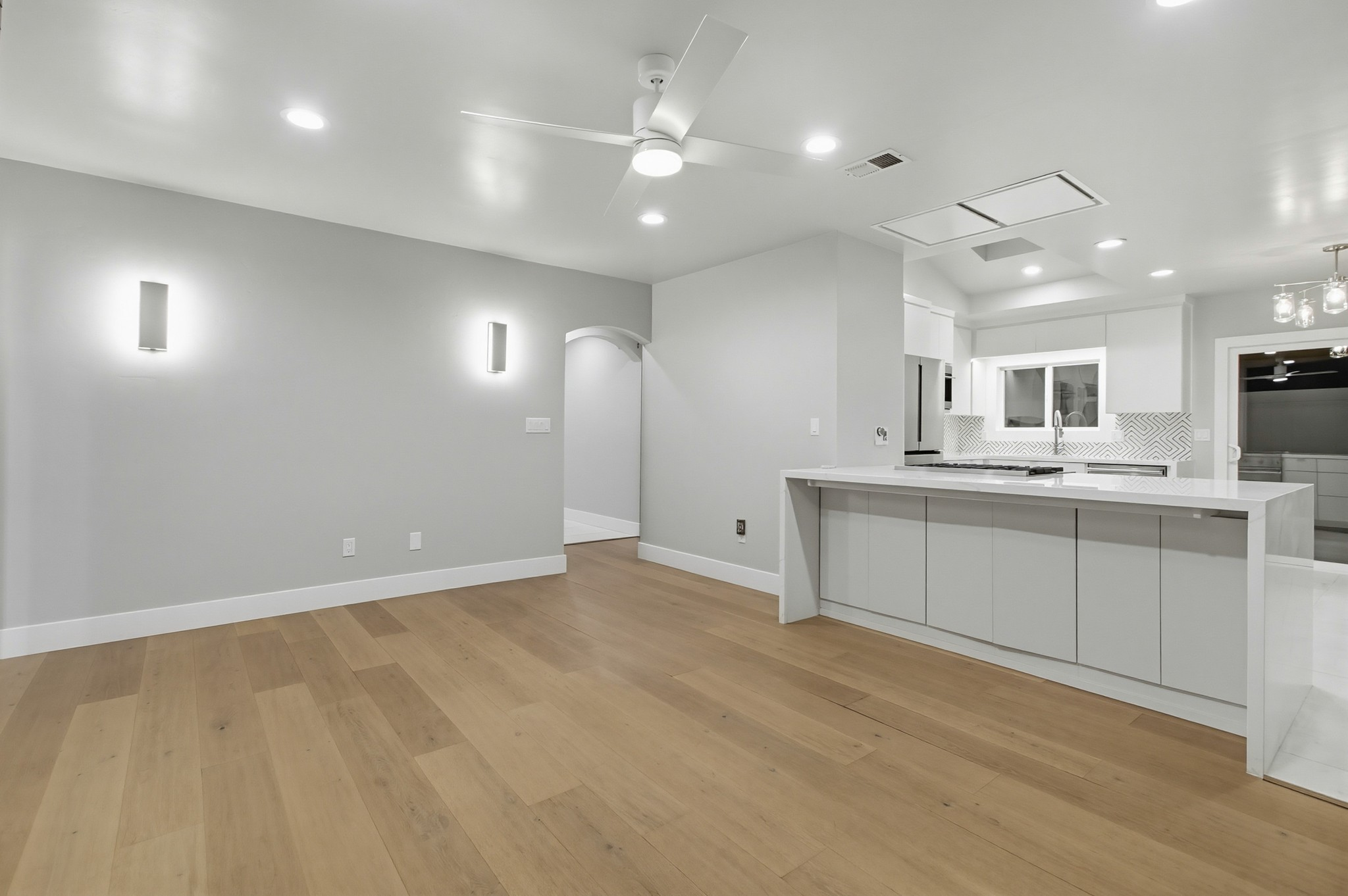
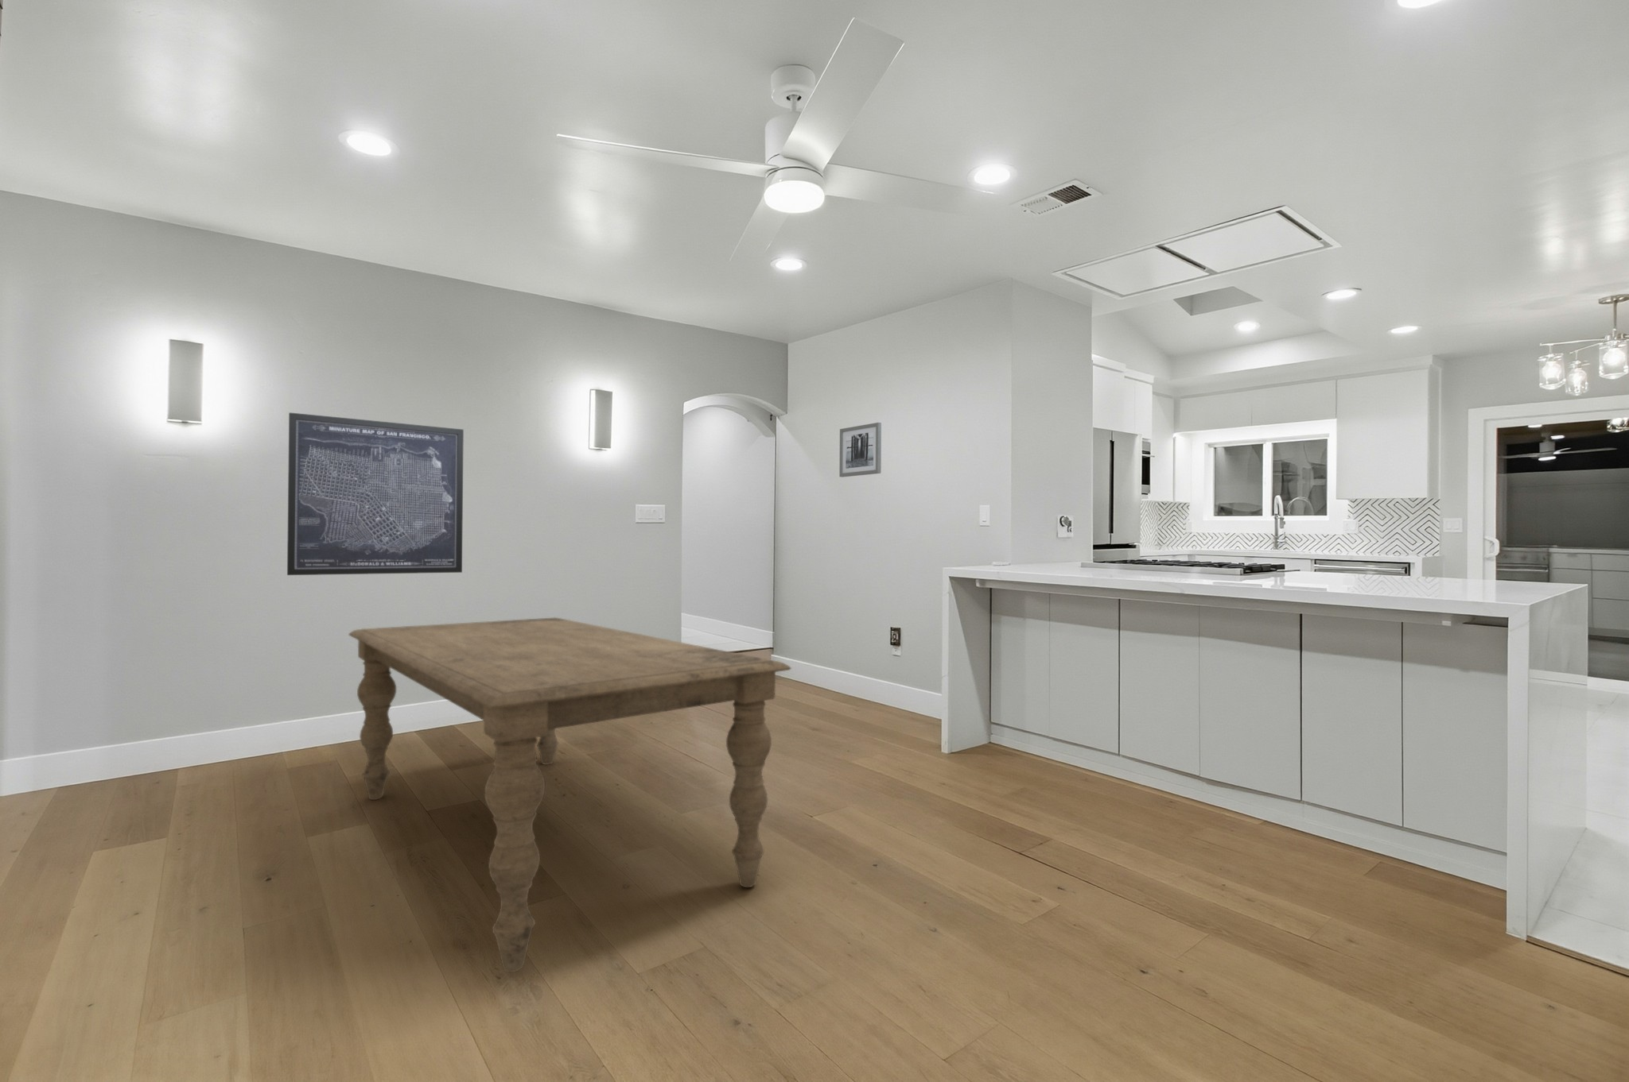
+ wall art (859, 450)
+ wall art (381, 498)
+ dining table (537, 739)
